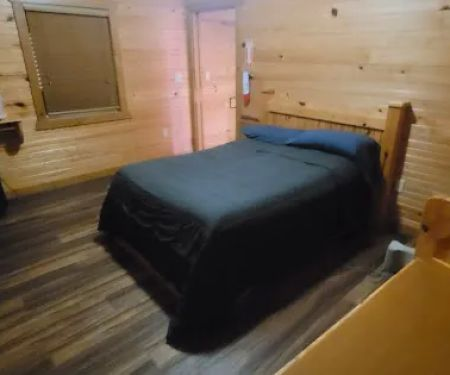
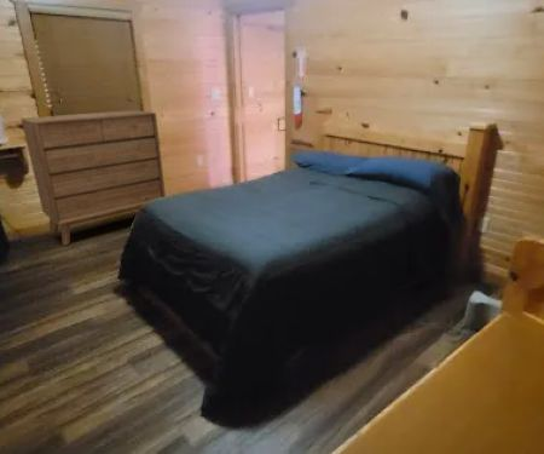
+ dresser (100, 172)
